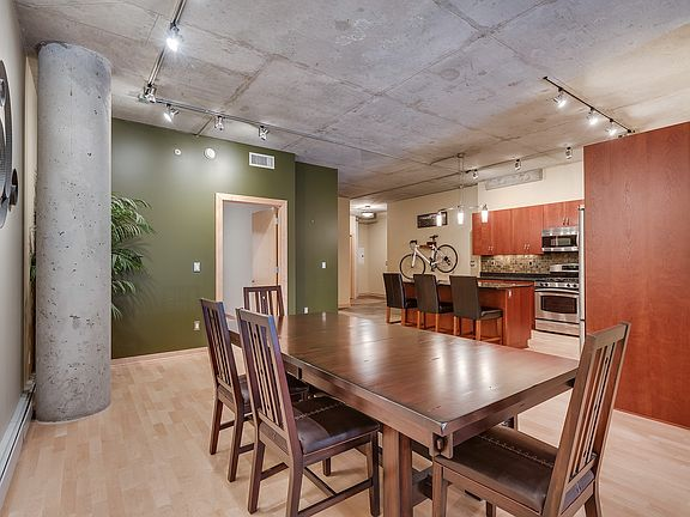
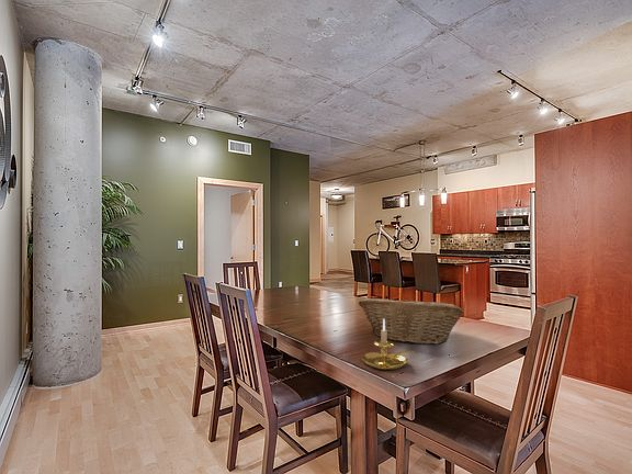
+ fruit basket (408, 315)
+ candle holder (387, 341)
